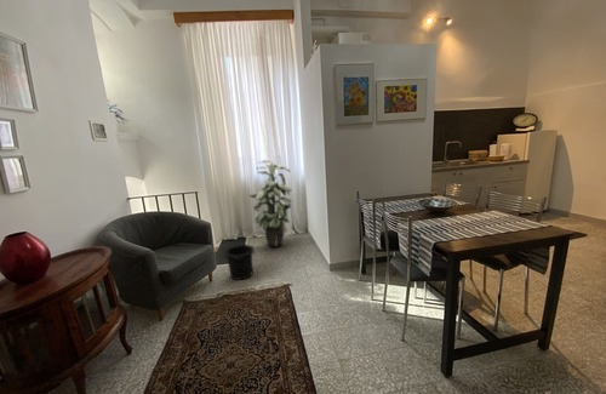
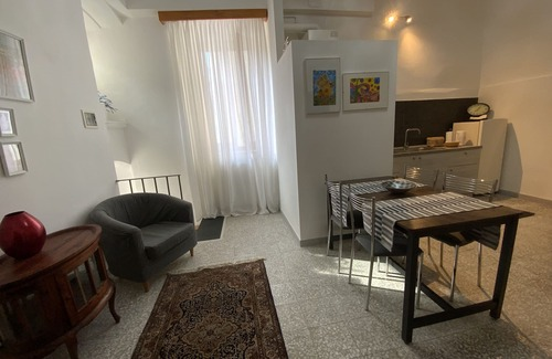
- indoor plant (270, 202)
- trash can (240, 262)
